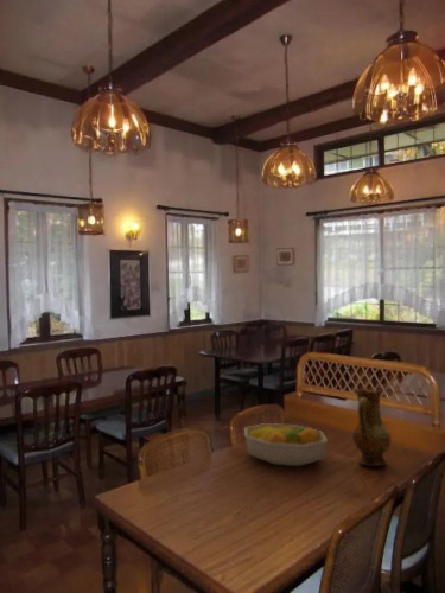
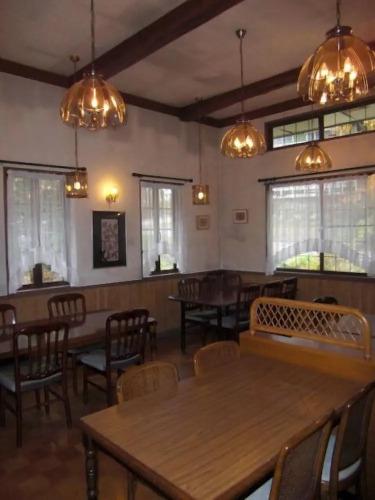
- fruit bowl (284, 440)
- ceramic jug (371, 427)
